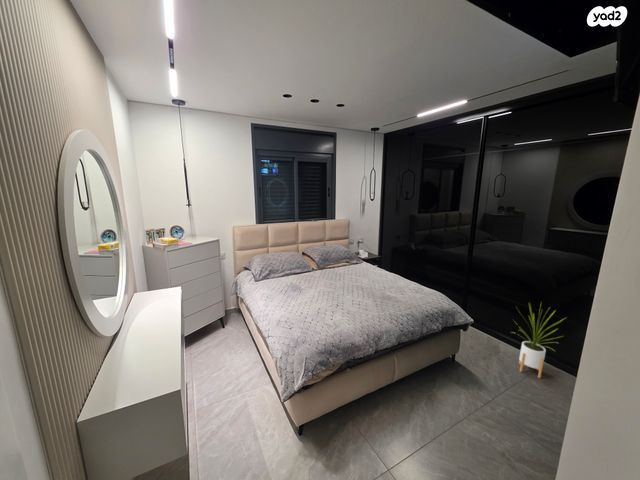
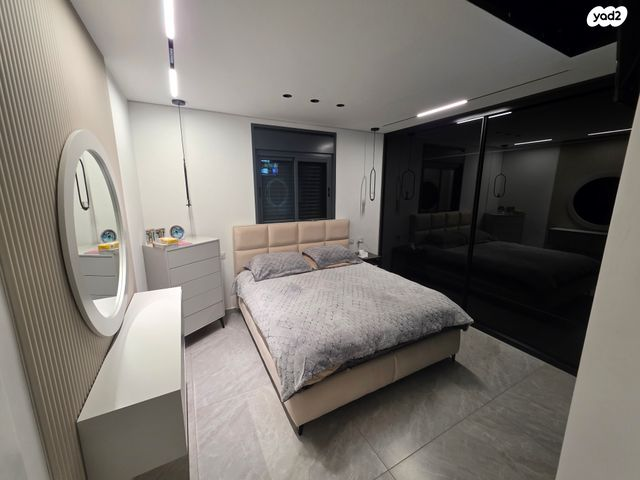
- house plant (535, 339)
